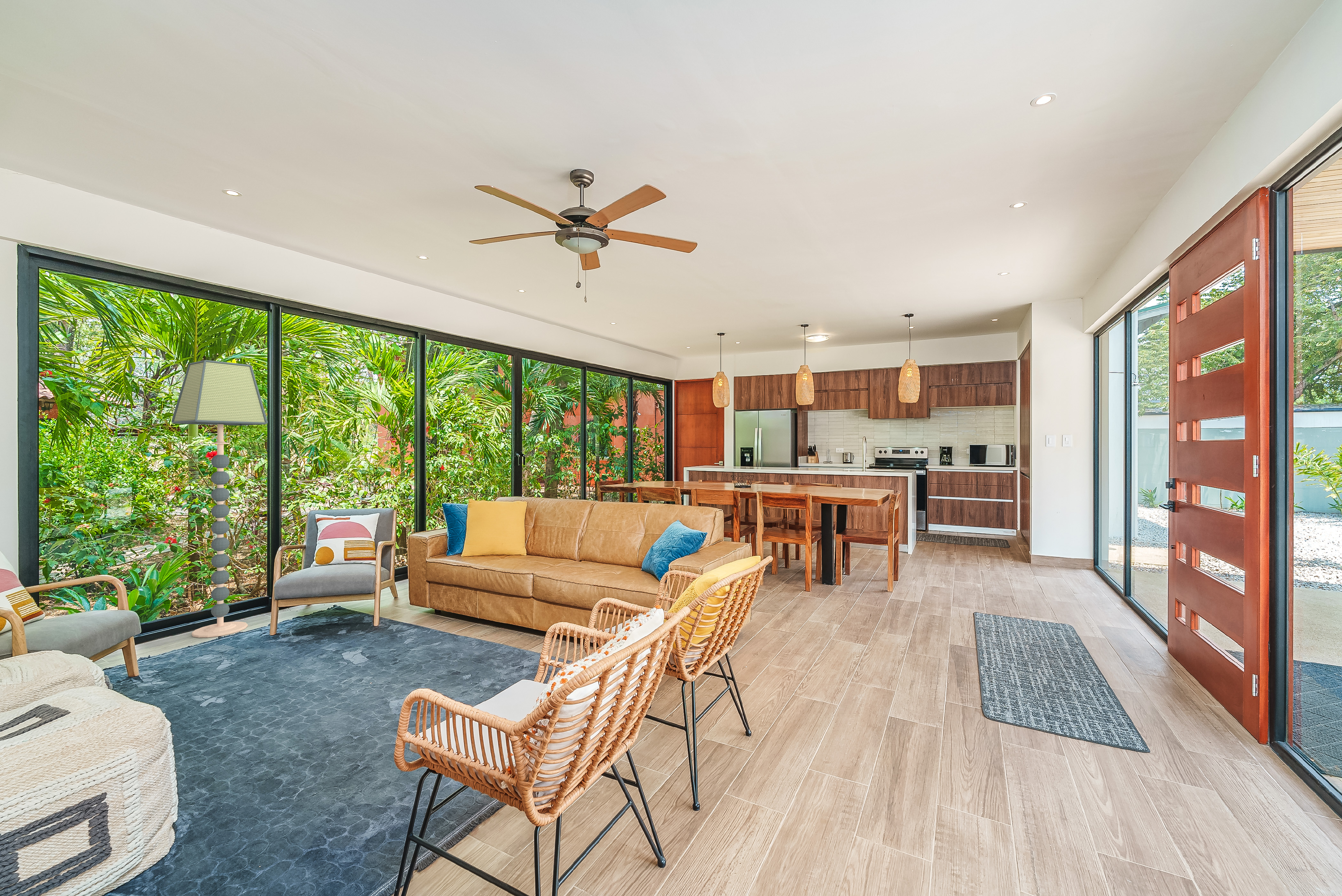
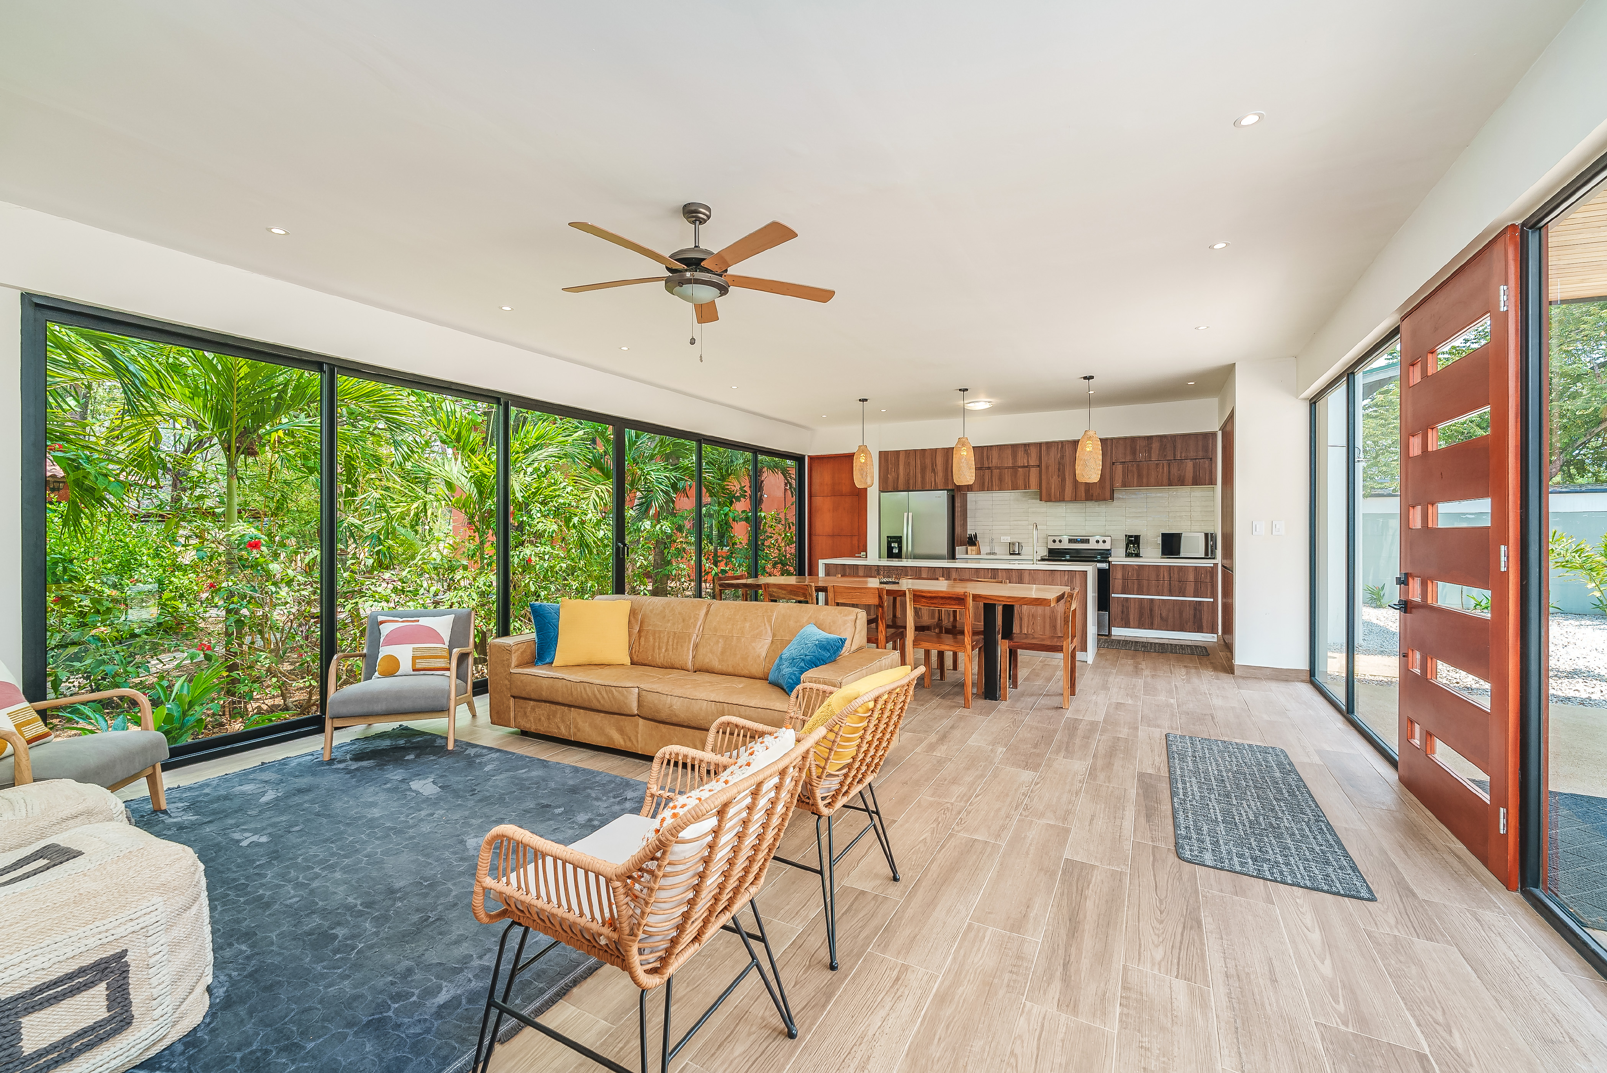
- floor lamp (220, 496)
